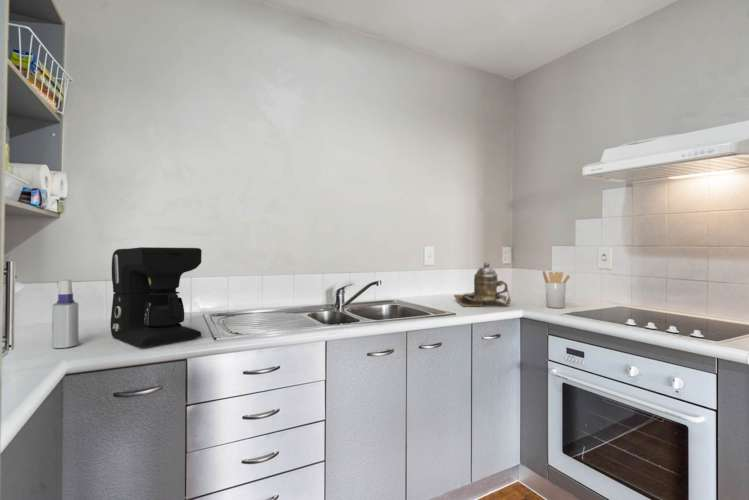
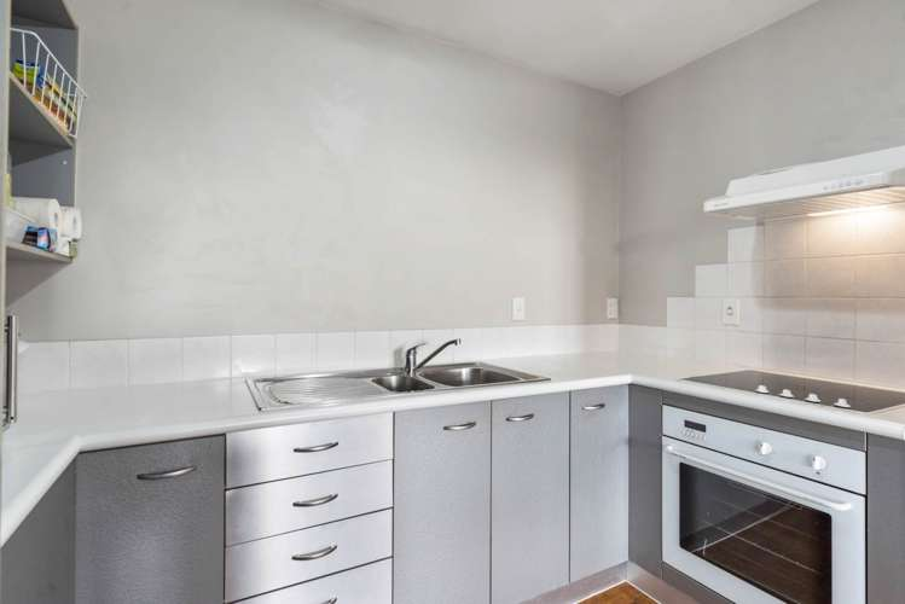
- spray bottle (65, 312)
- teapot (481, 282)
- utensil holder (555, 288)
- coffee maker (156, 292)
